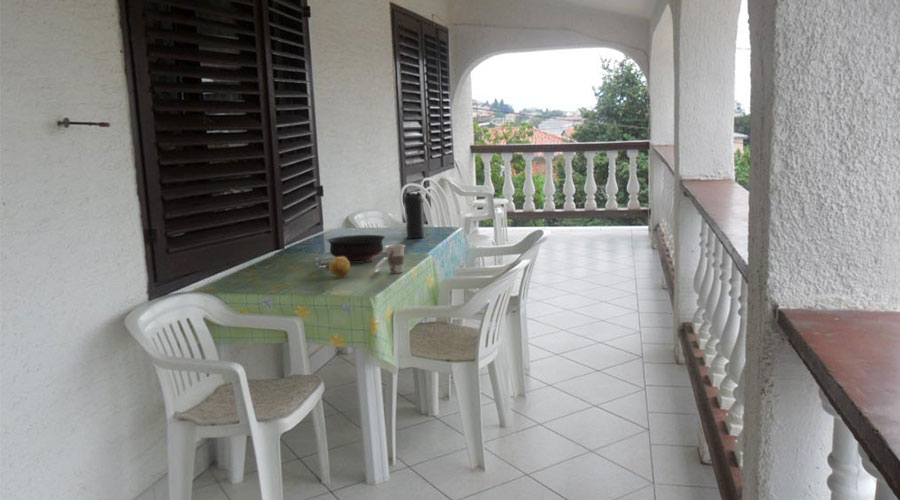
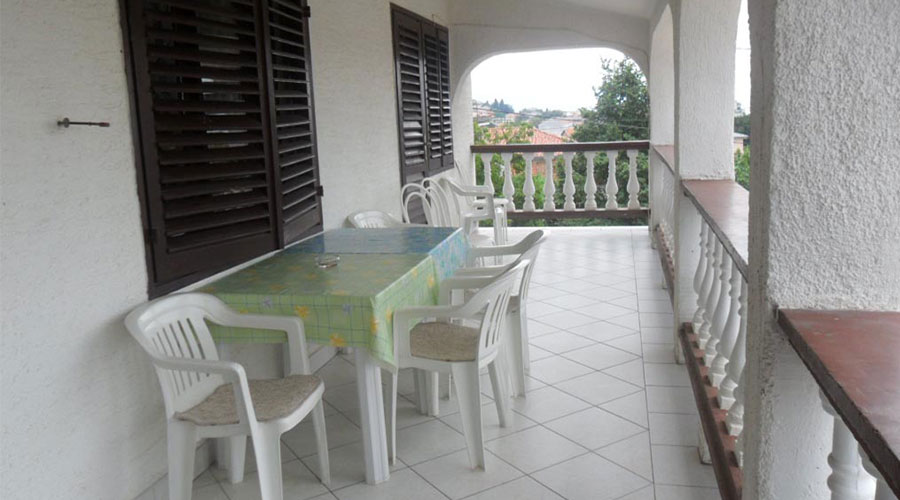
- bowl (356, 249)
- cup (389, 259)
- fruit (339, 267)
- water bottle (414, 214)
